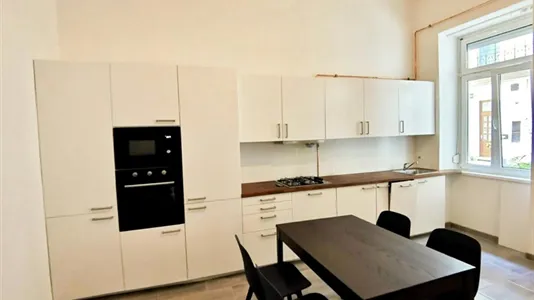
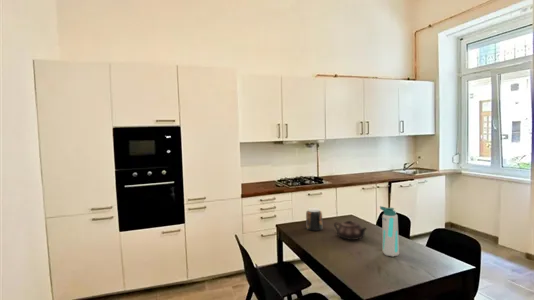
+ jar (314, 218)
+ water bottle (388, 230)
+ teapot (350, 228)
